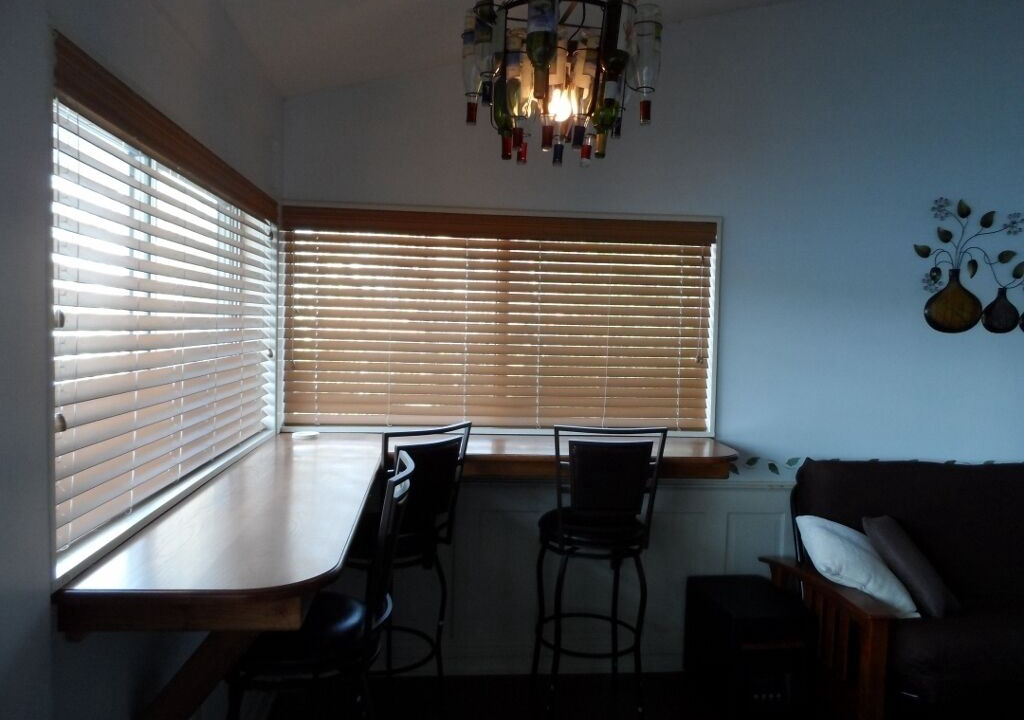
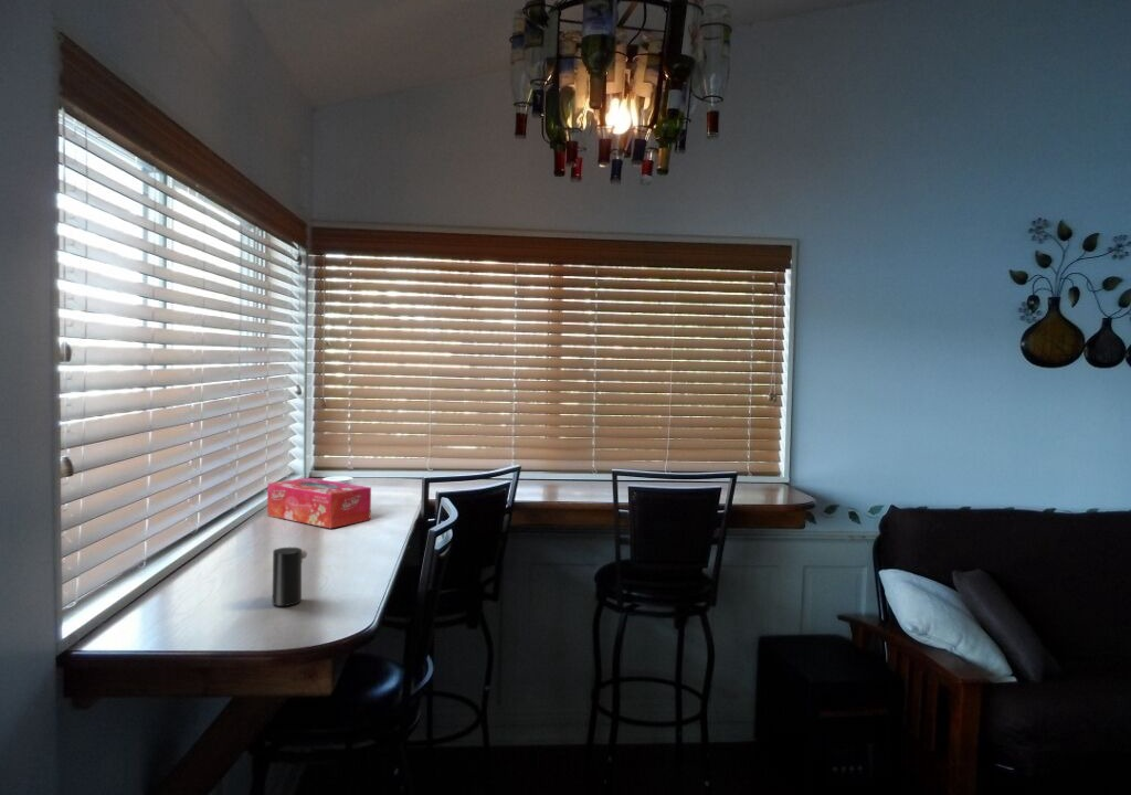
+ cup (289, 573)
+ tissue box (318, 501)
